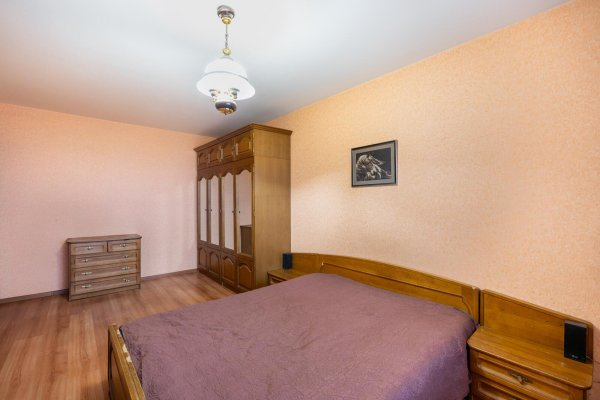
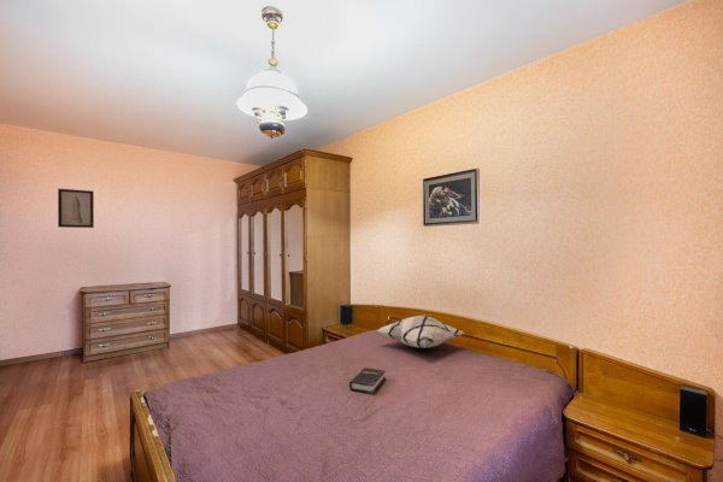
+ decorative pillow (419, 331)
+ hardback book (368, 380)
+ wall art (76, 208)
